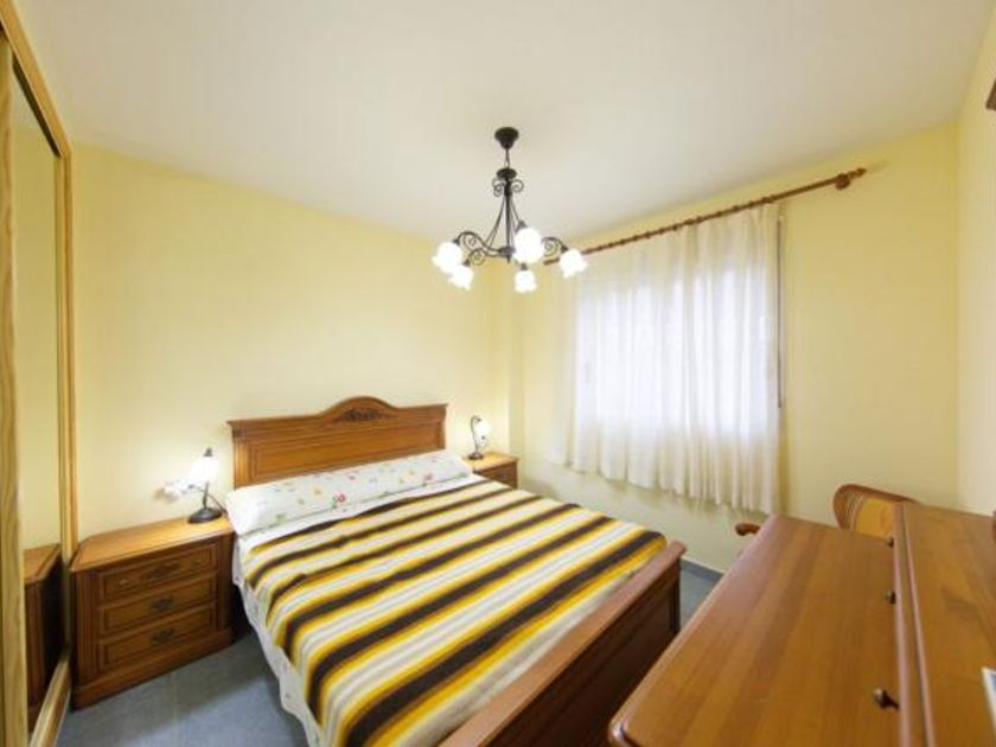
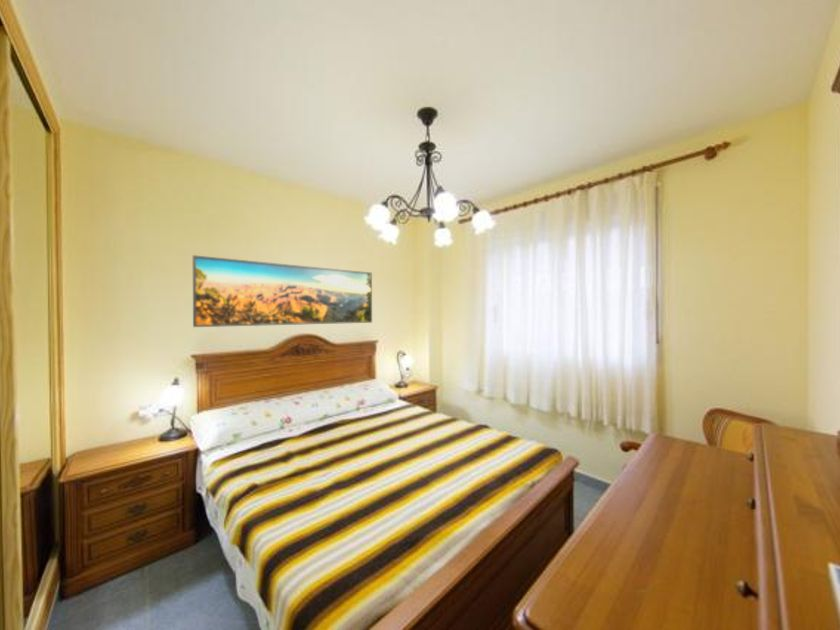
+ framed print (298, 295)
